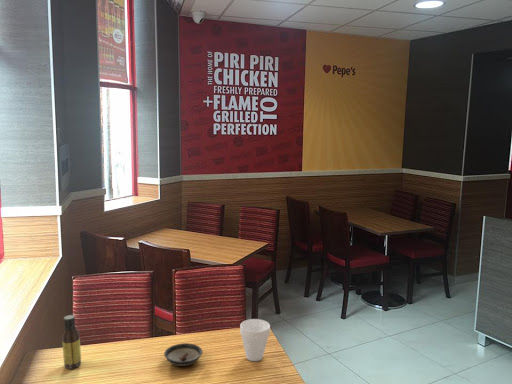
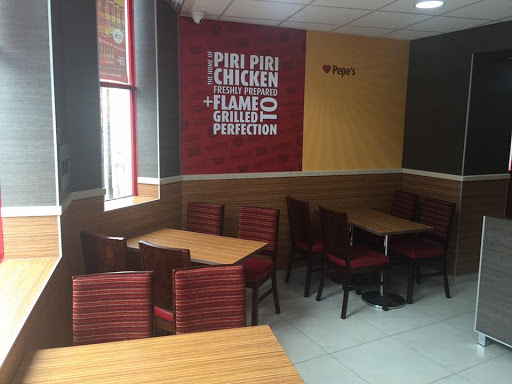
- sauce bottle (71, 341)
- cup (254, 341)
- saucer (183, 356)
